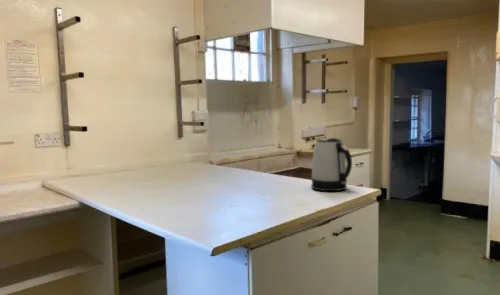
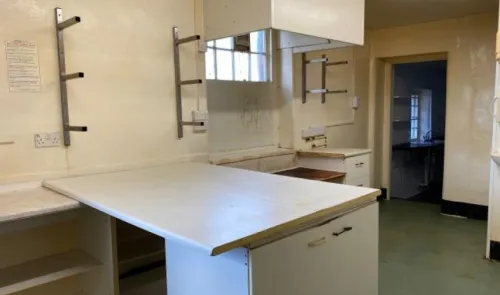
- kettle (332, 163)
